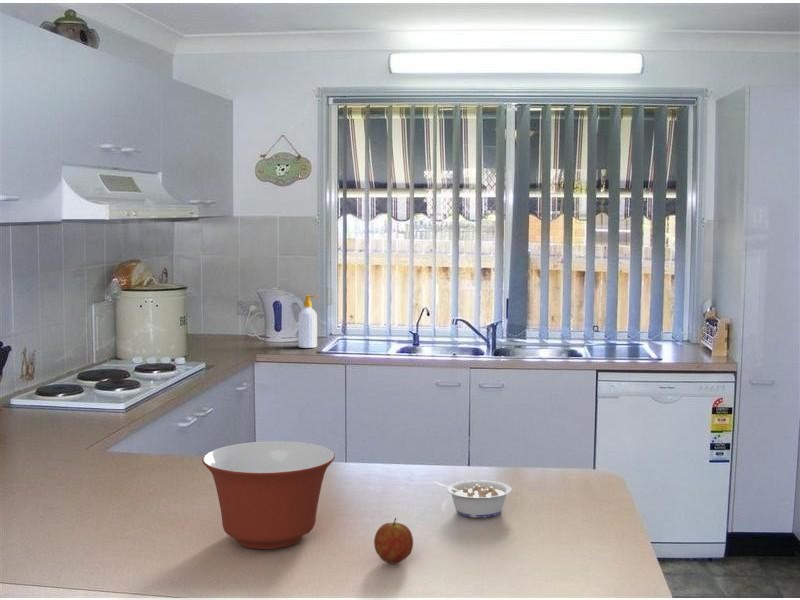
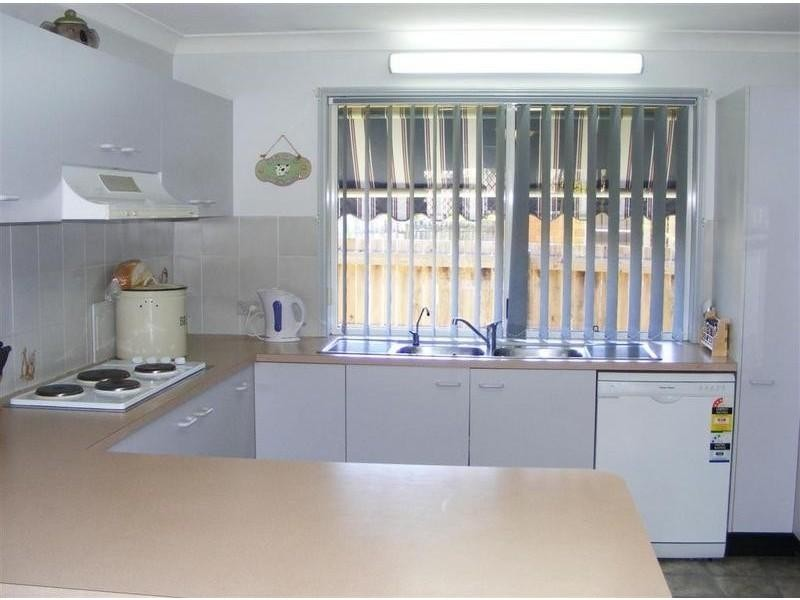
- soap bottle (308, 321)
- fruit (393, 539)
- legume (476, 498)
- mixing bowl (269, 496)
